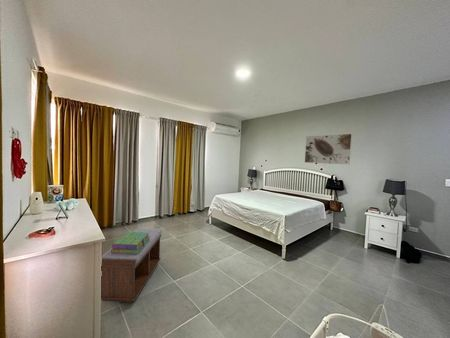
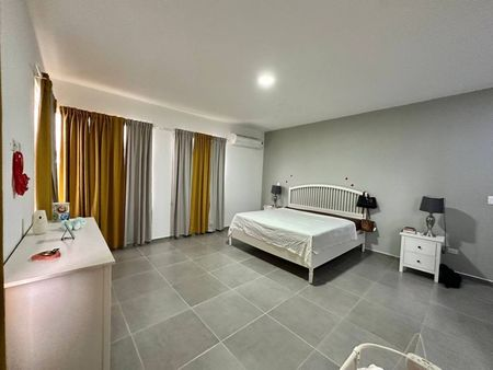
- stack of books (132, 241)
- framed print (326, 149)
- bench (134, 260)
